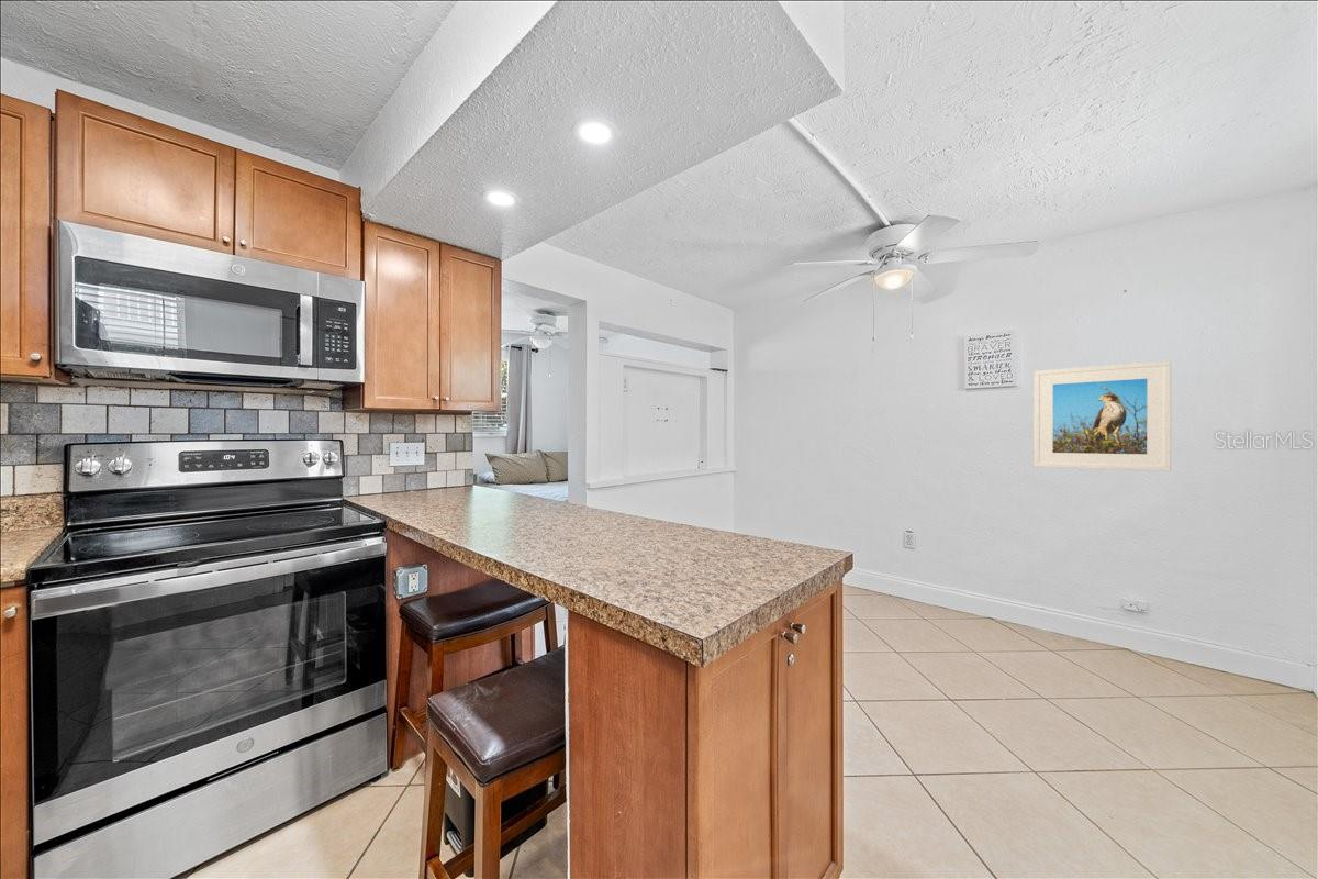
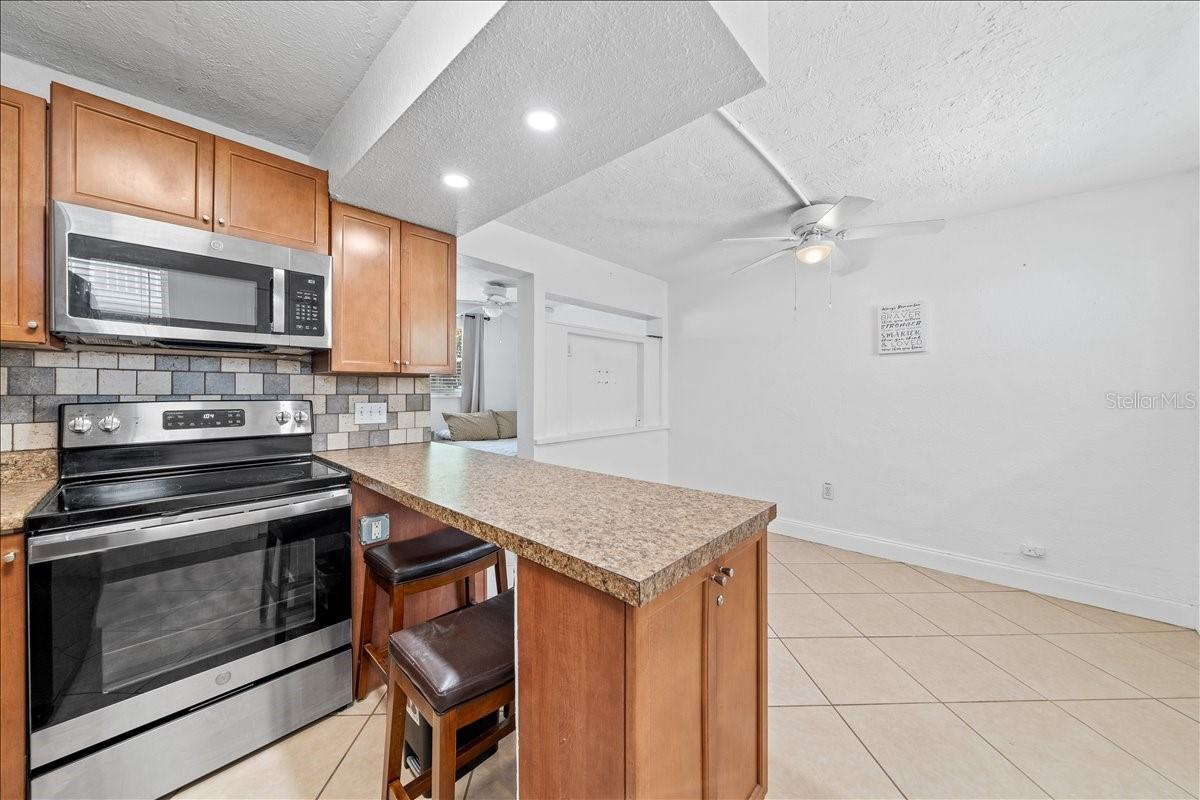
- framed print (1097, 418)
